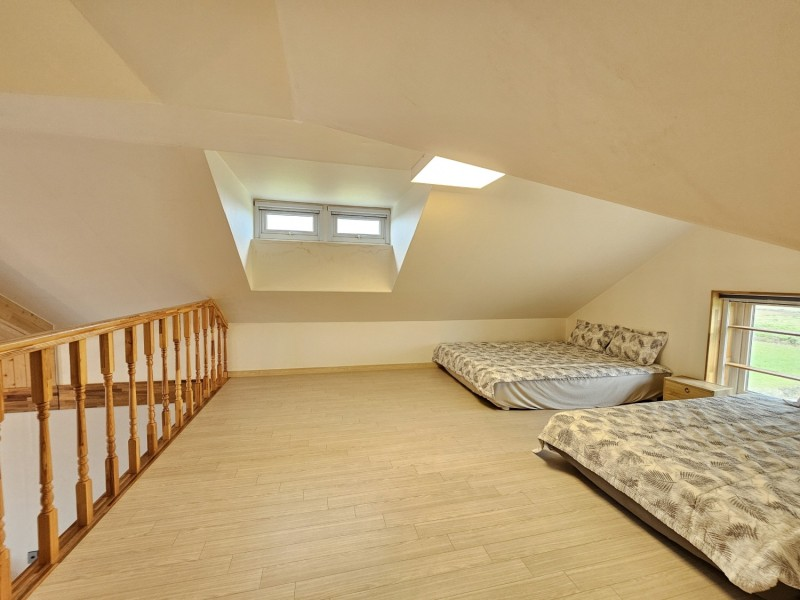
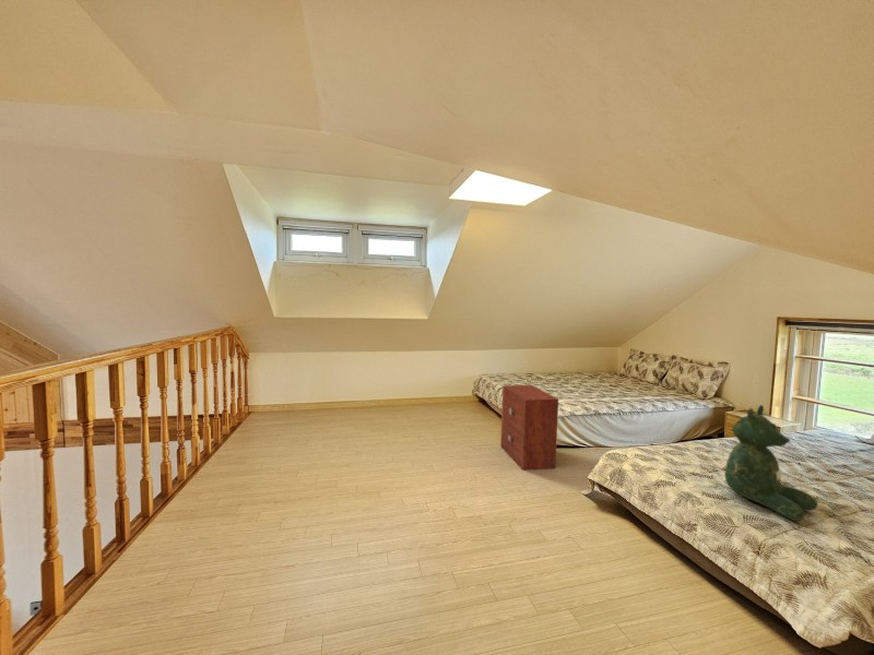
+ nightstand (525, 424)
+ teddy bear (770, 456)
